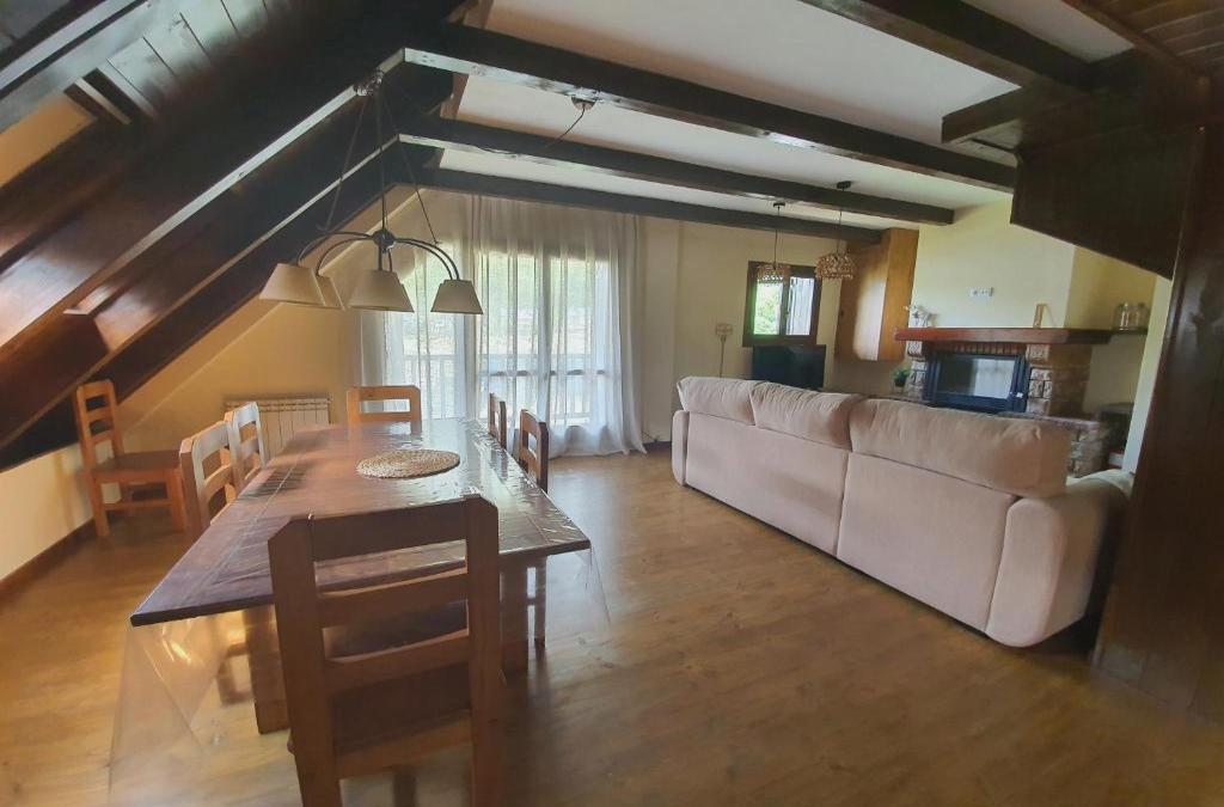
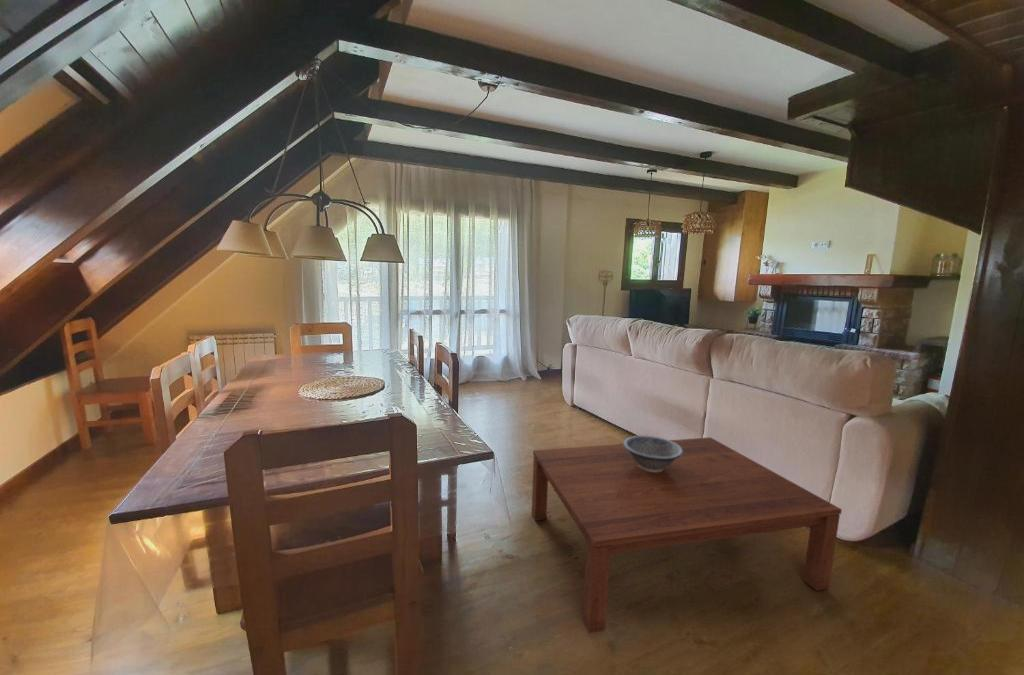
+ decorative bowl (651, 456)
+ coffee table (664, 511)
